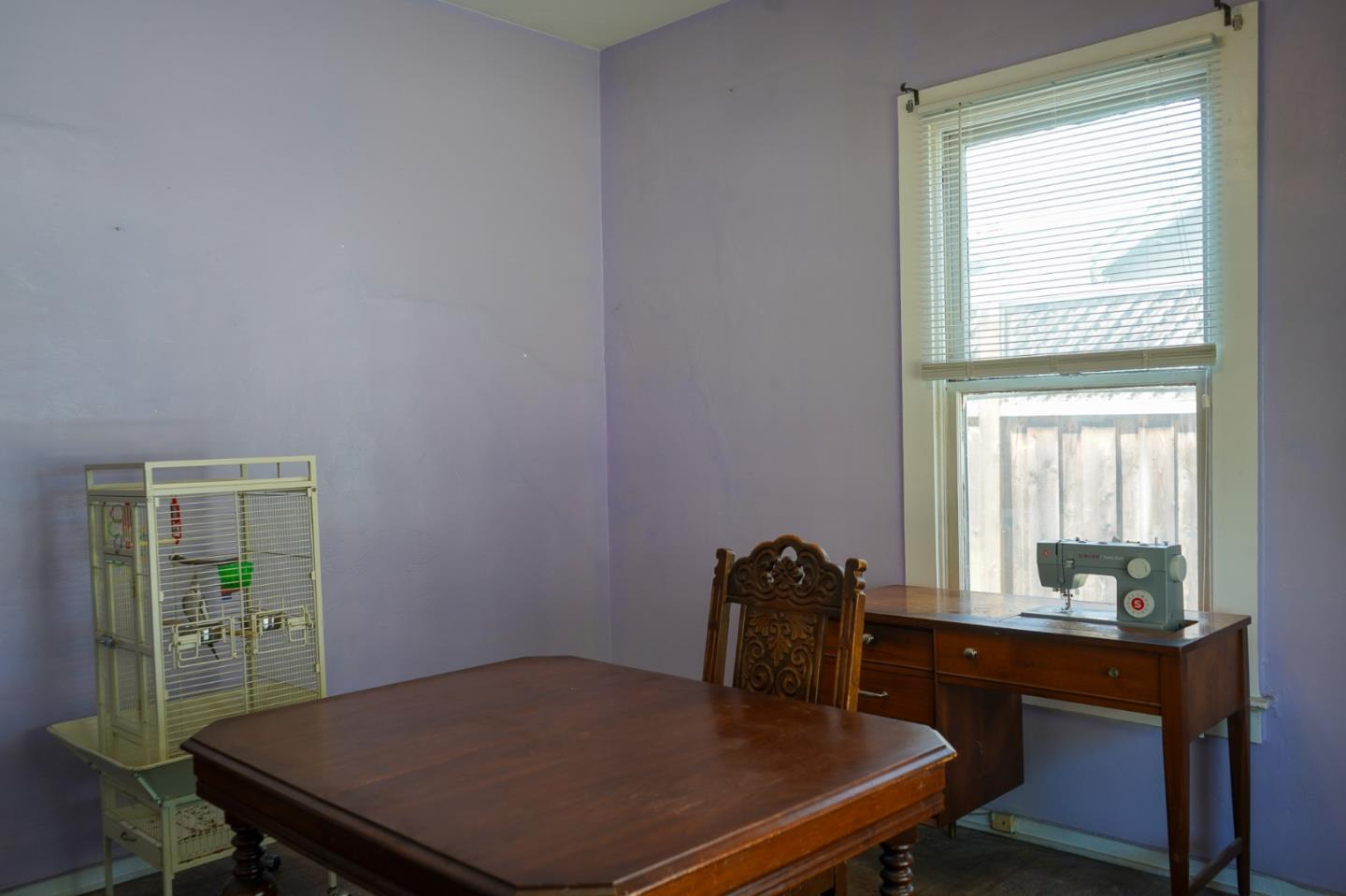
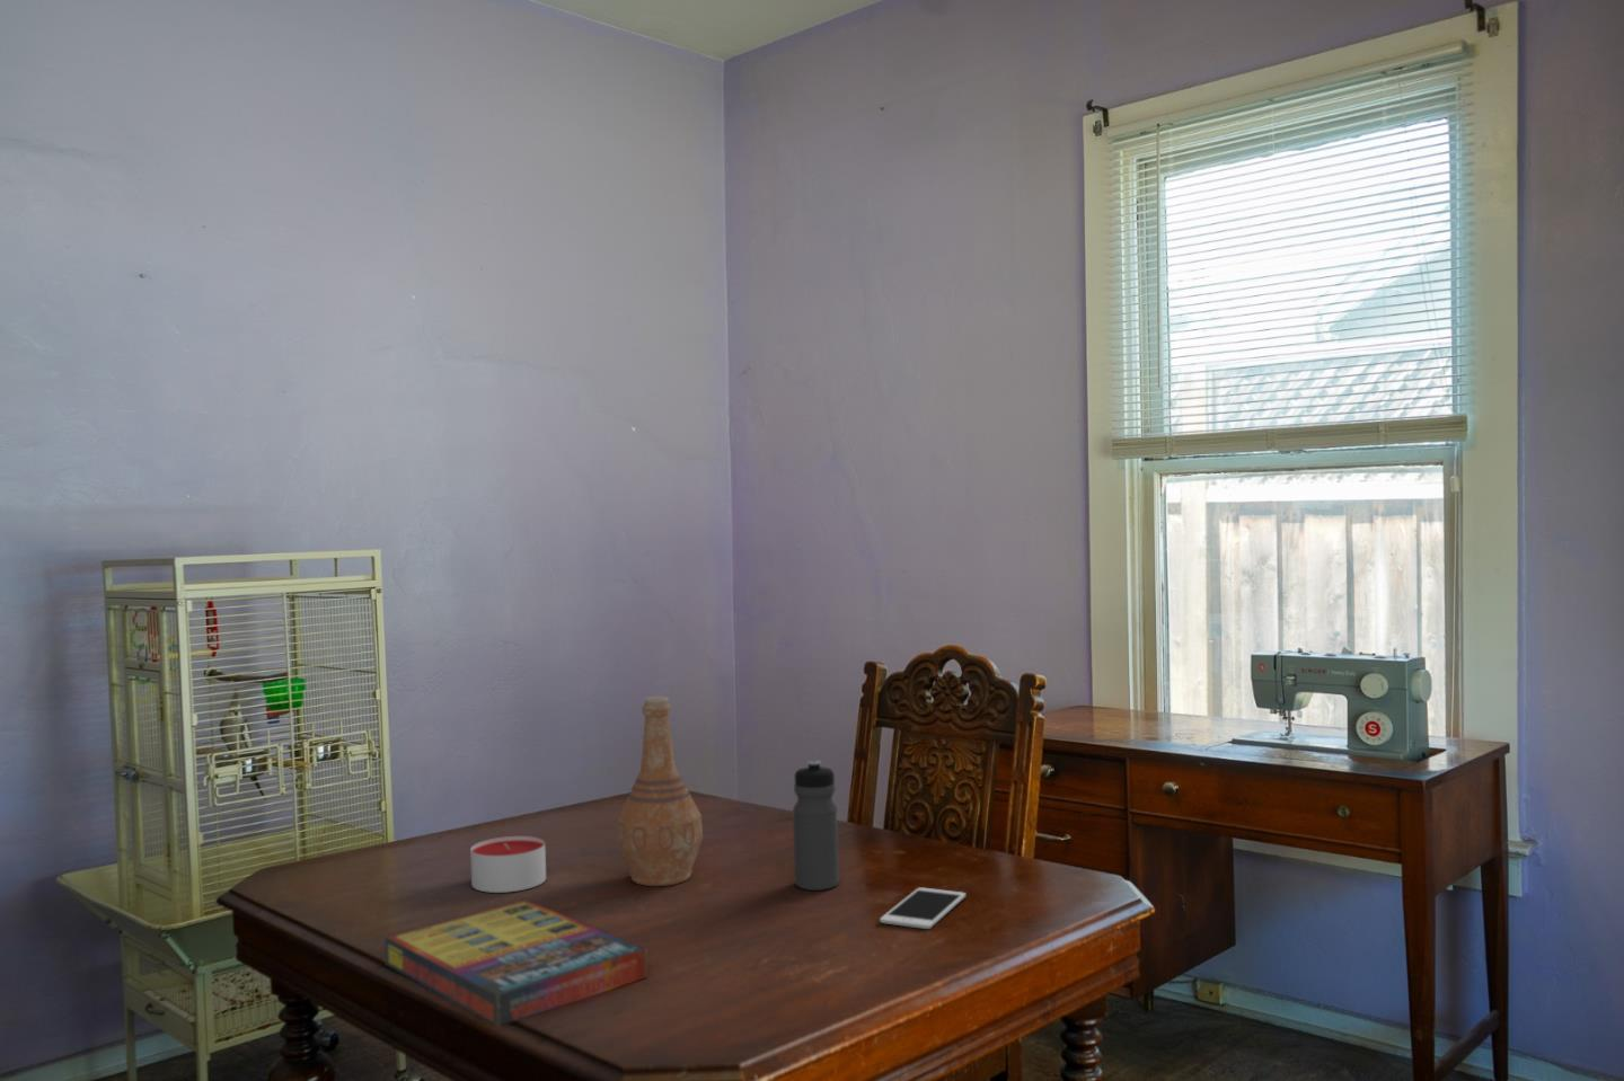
+ vase (659, 787)
+ cell phone (924, 907)
+ water bottle (816, 822)
+ candle (508, 863)
+ game compilation box (513, 956)
